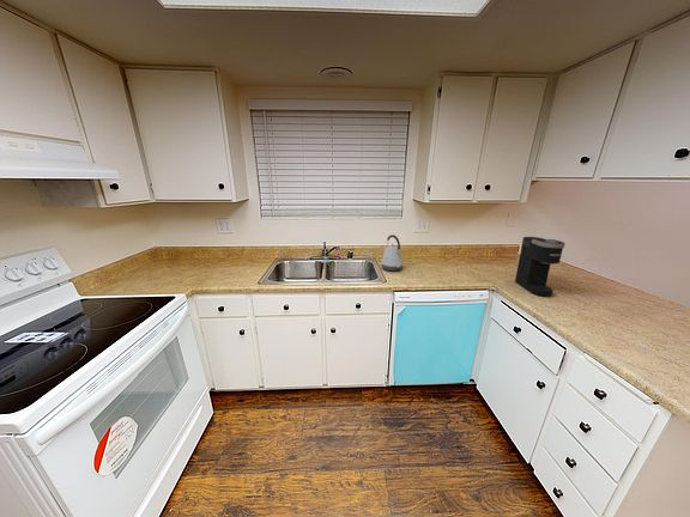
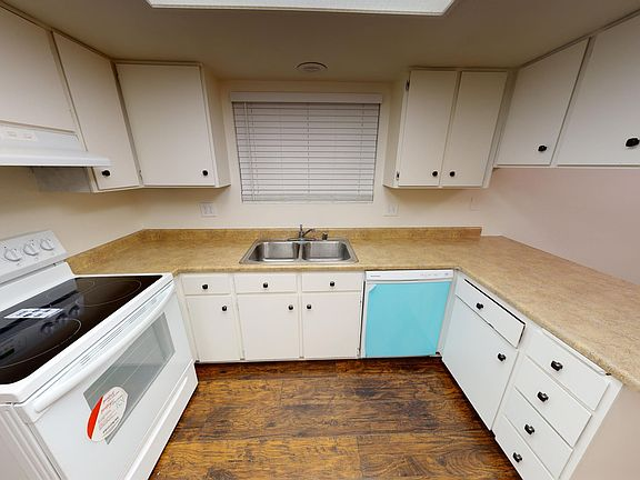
- coffee maker (537, 263)
- kettle (392, 251)
